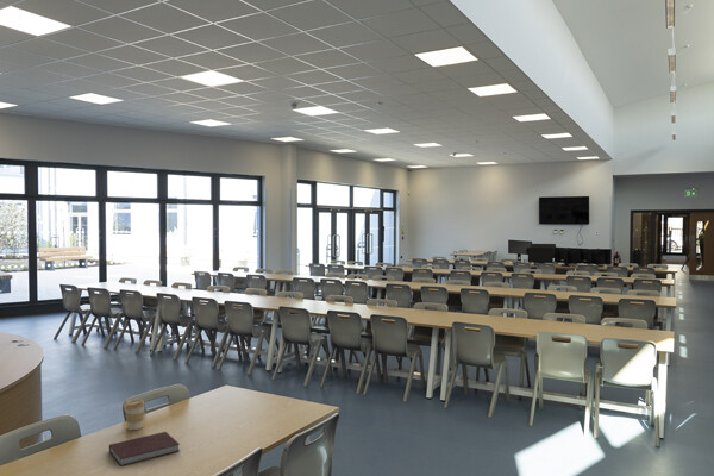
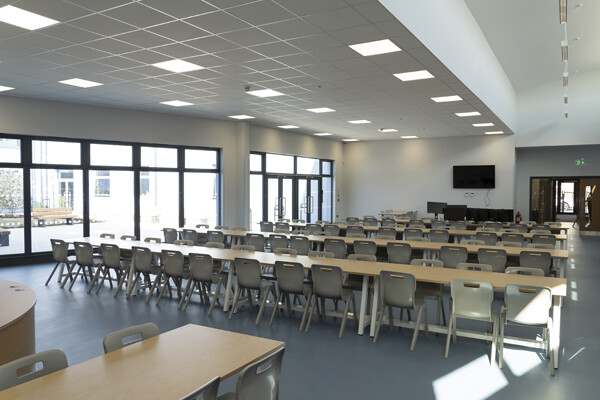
- notebook (144, 447)
- coffee cup (134, 414)
